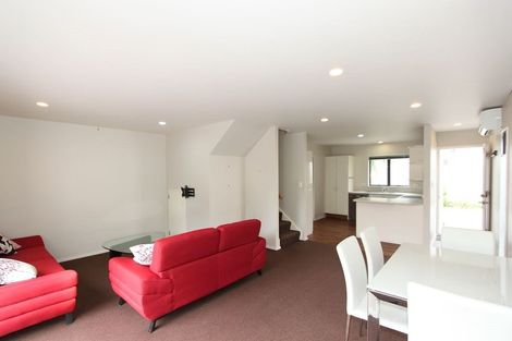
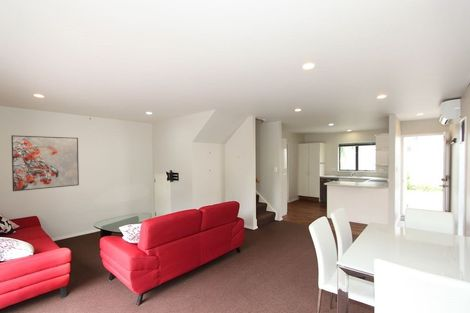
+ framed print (47, 162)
